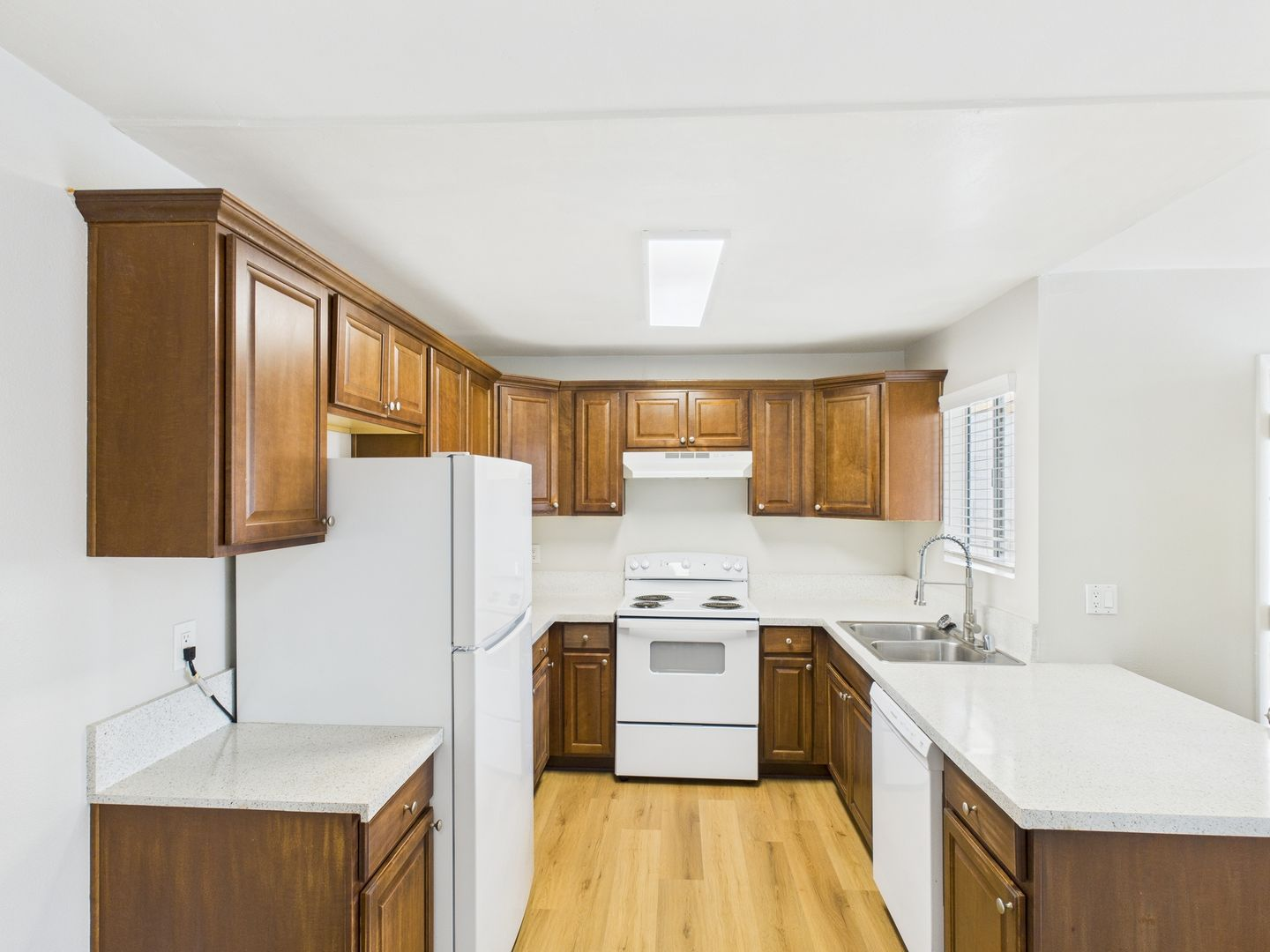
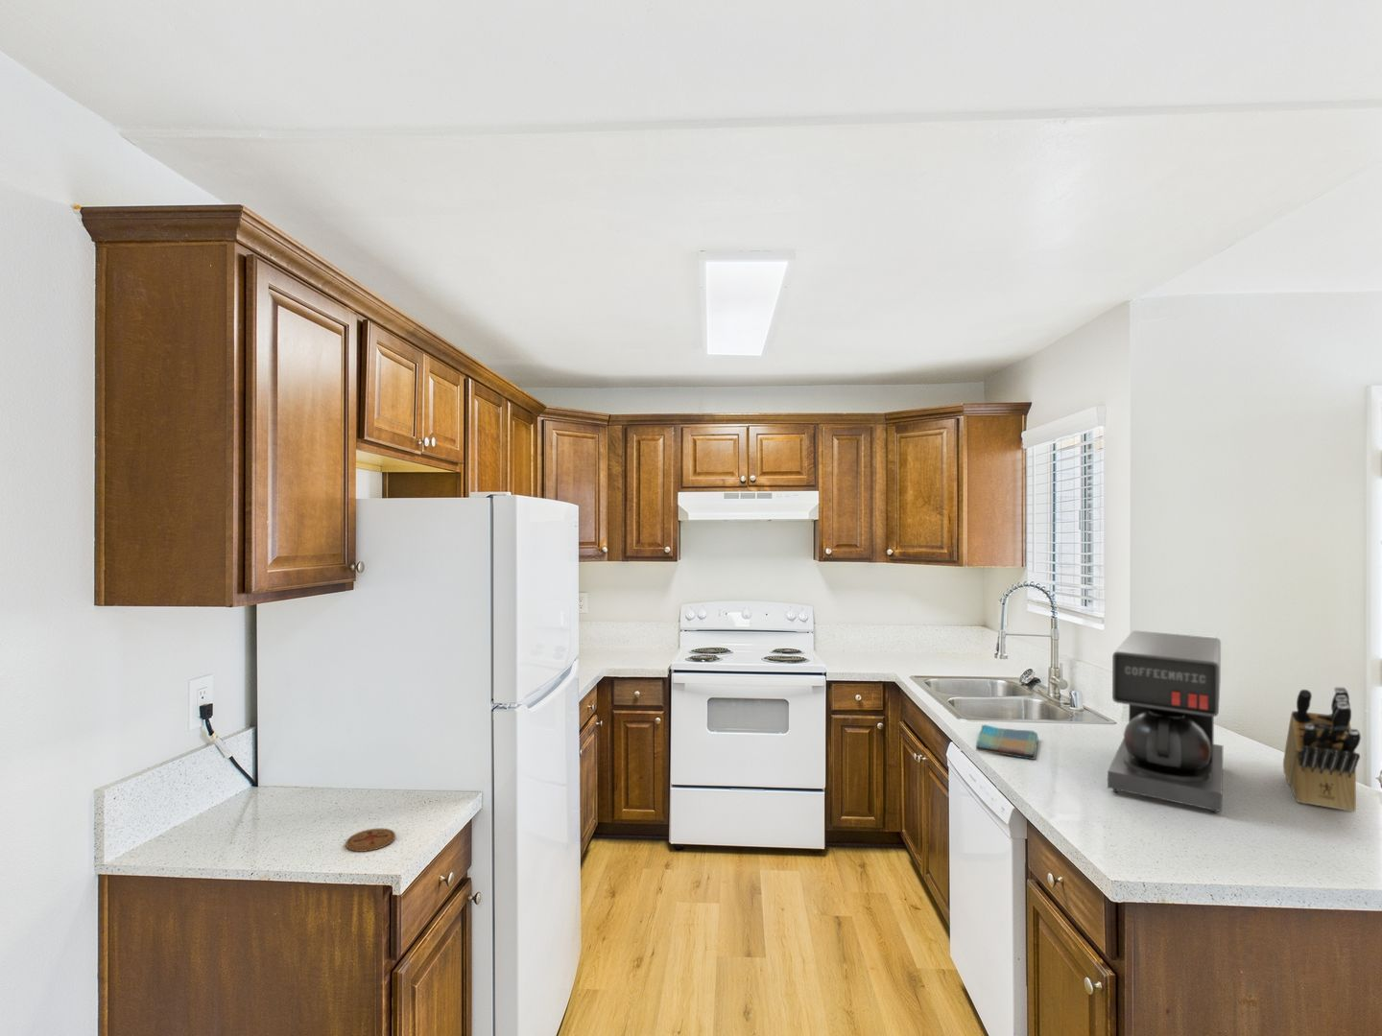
+ coaster (370, 839)
+ dish towel (1007, 741)
+ coffee maker (1169, 711)
+ knife block (1320, 737)
